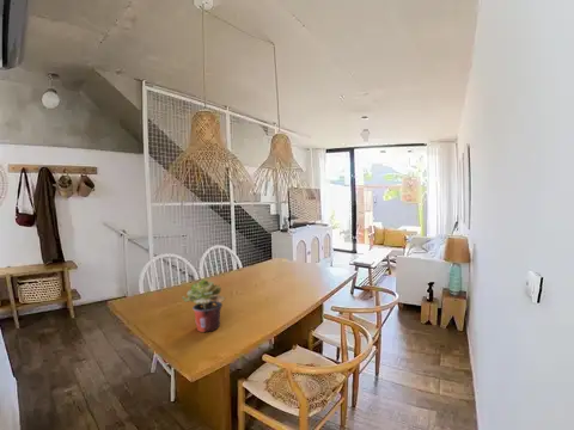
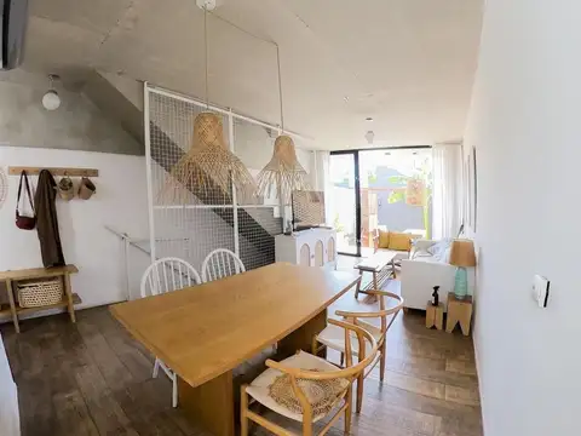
- potted plant (203, 303)
